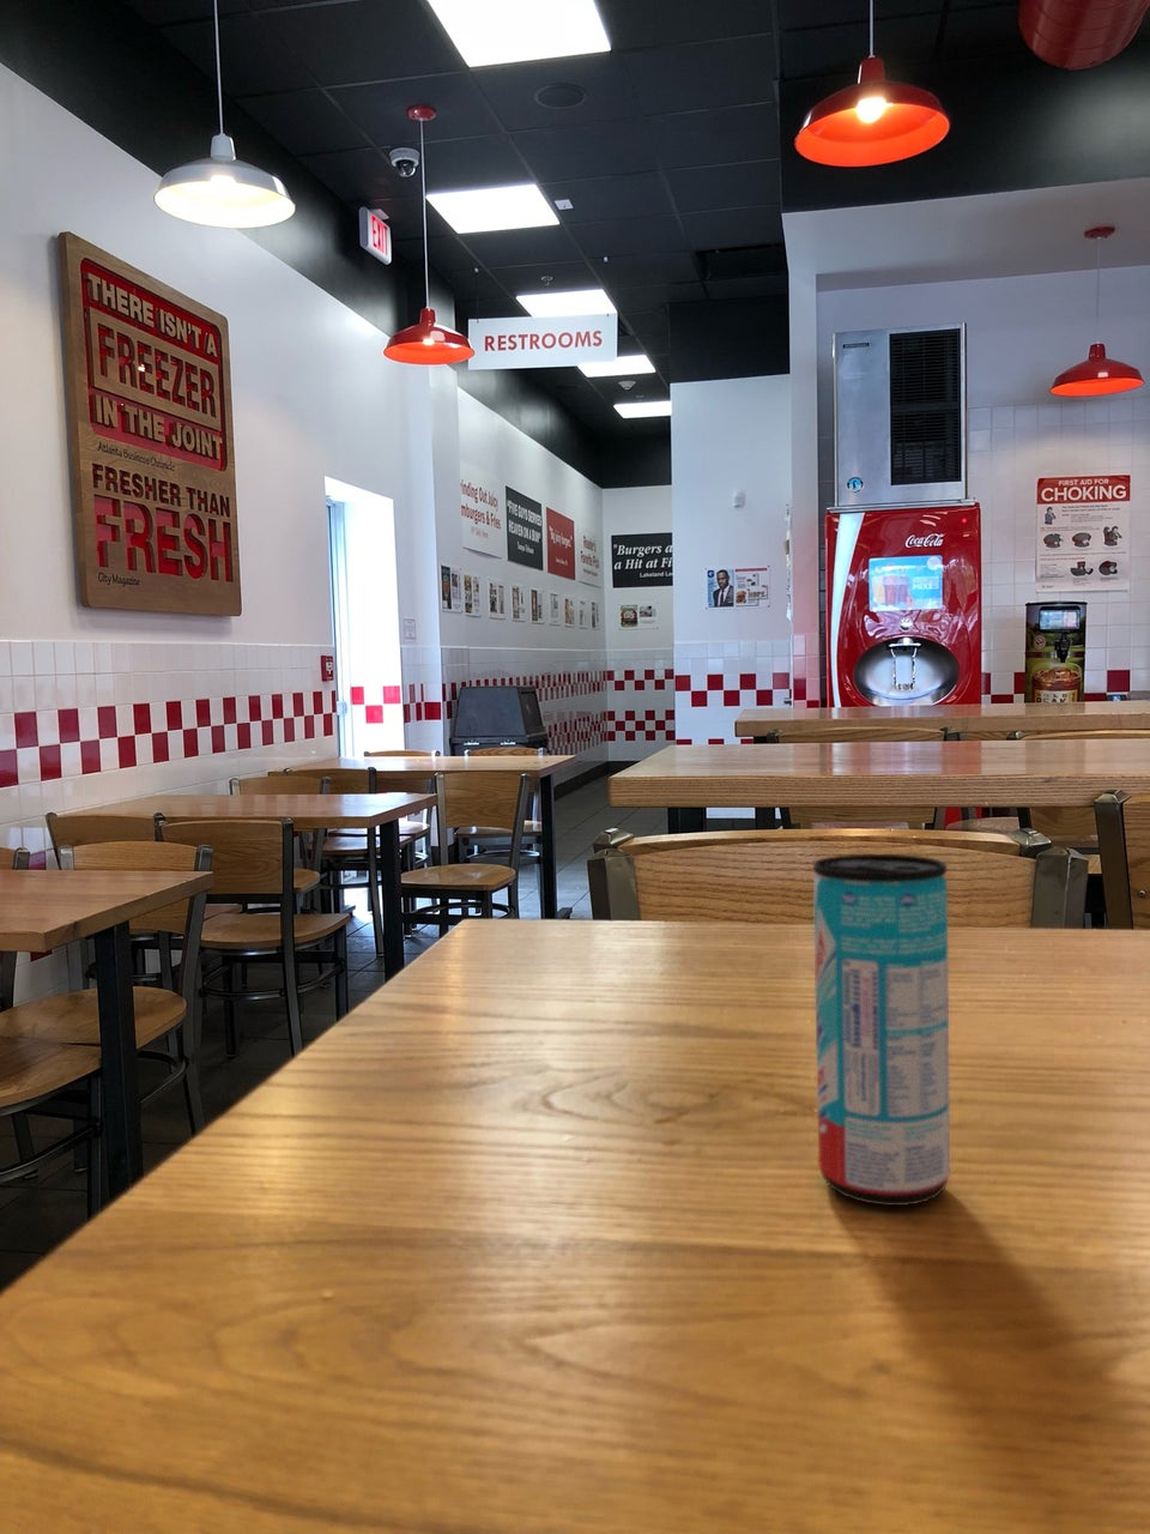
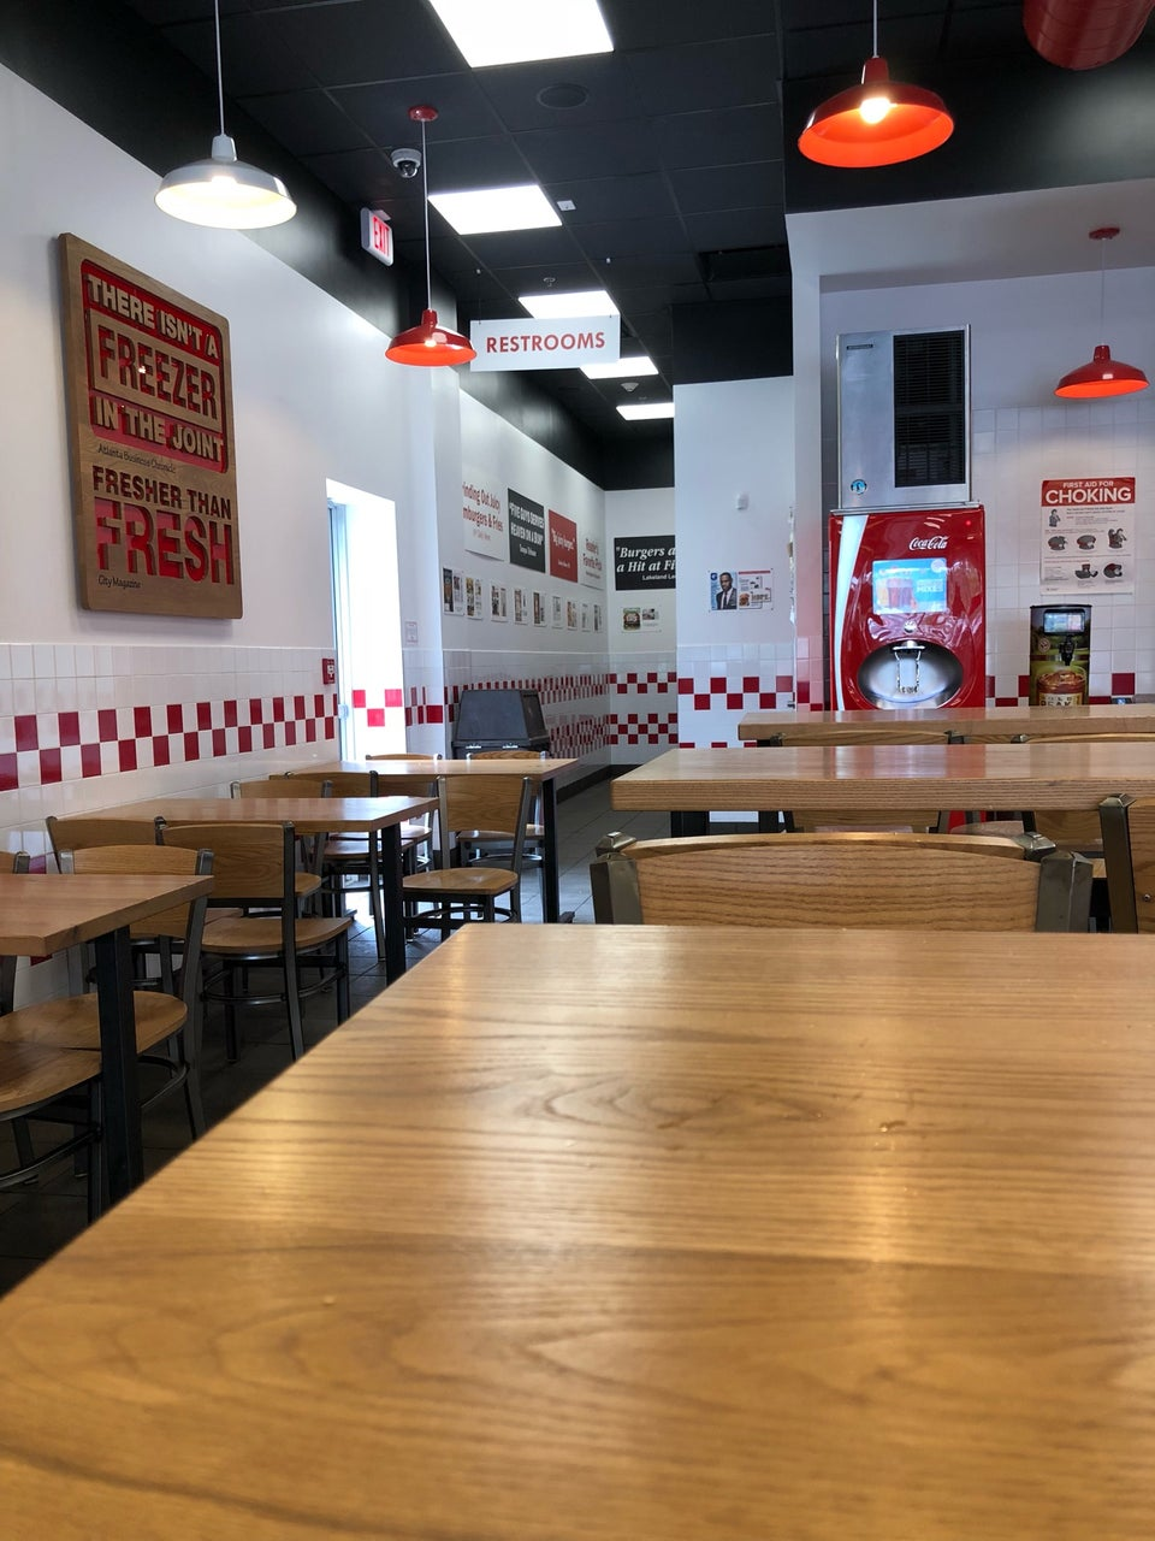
- beverage can (881, 1023)
